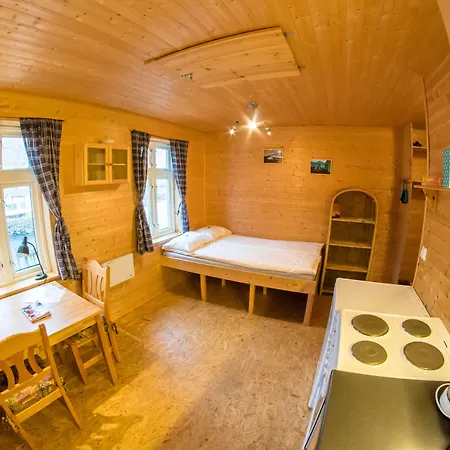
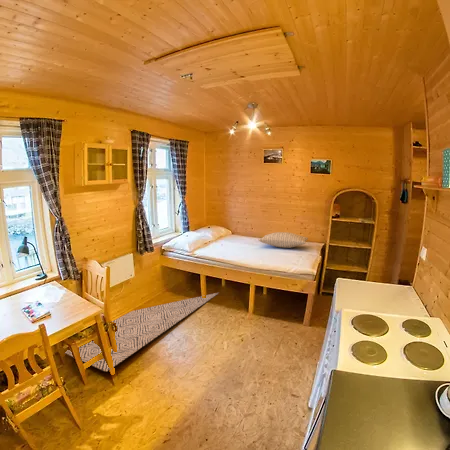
+ rug (165, 309)
+ pillow (283, 239)
